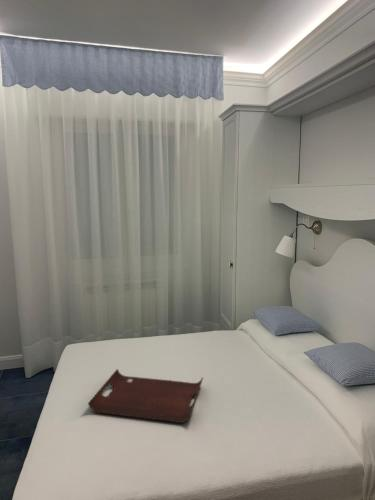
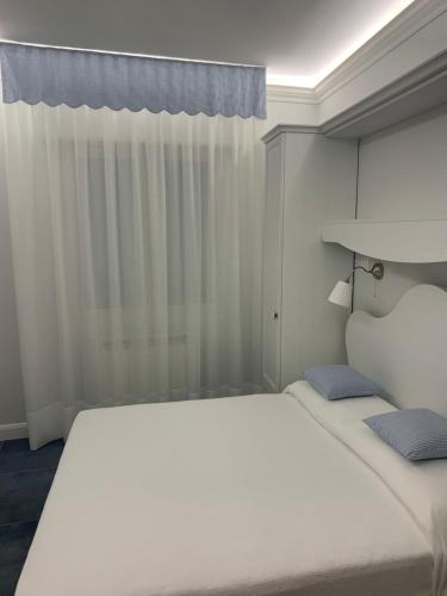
- serving tray (149, 393)
